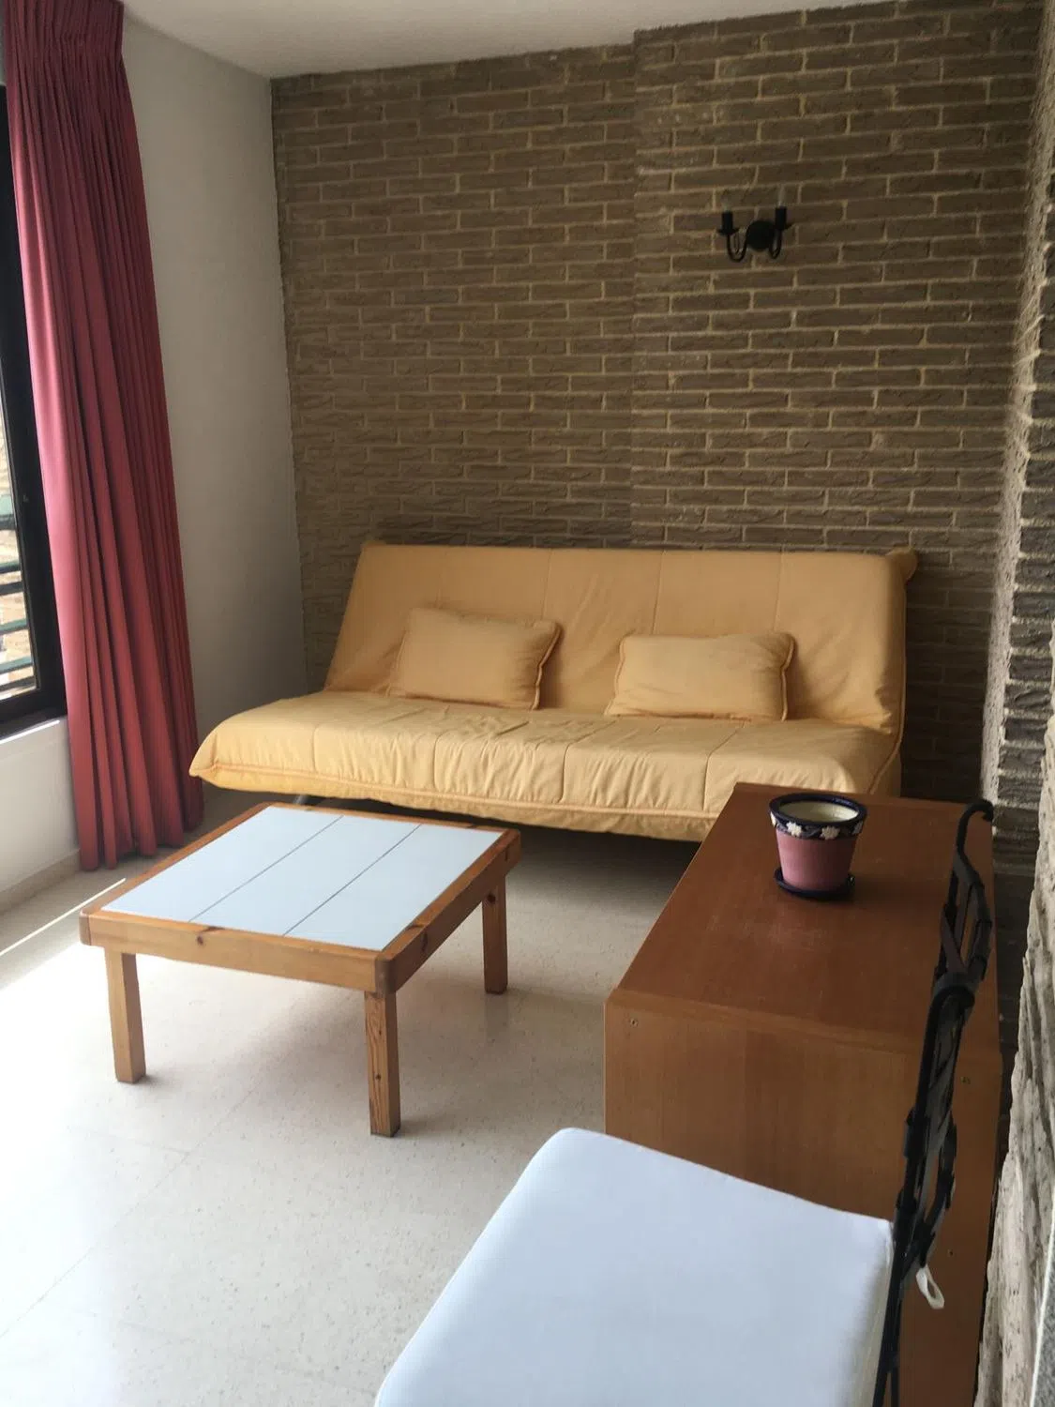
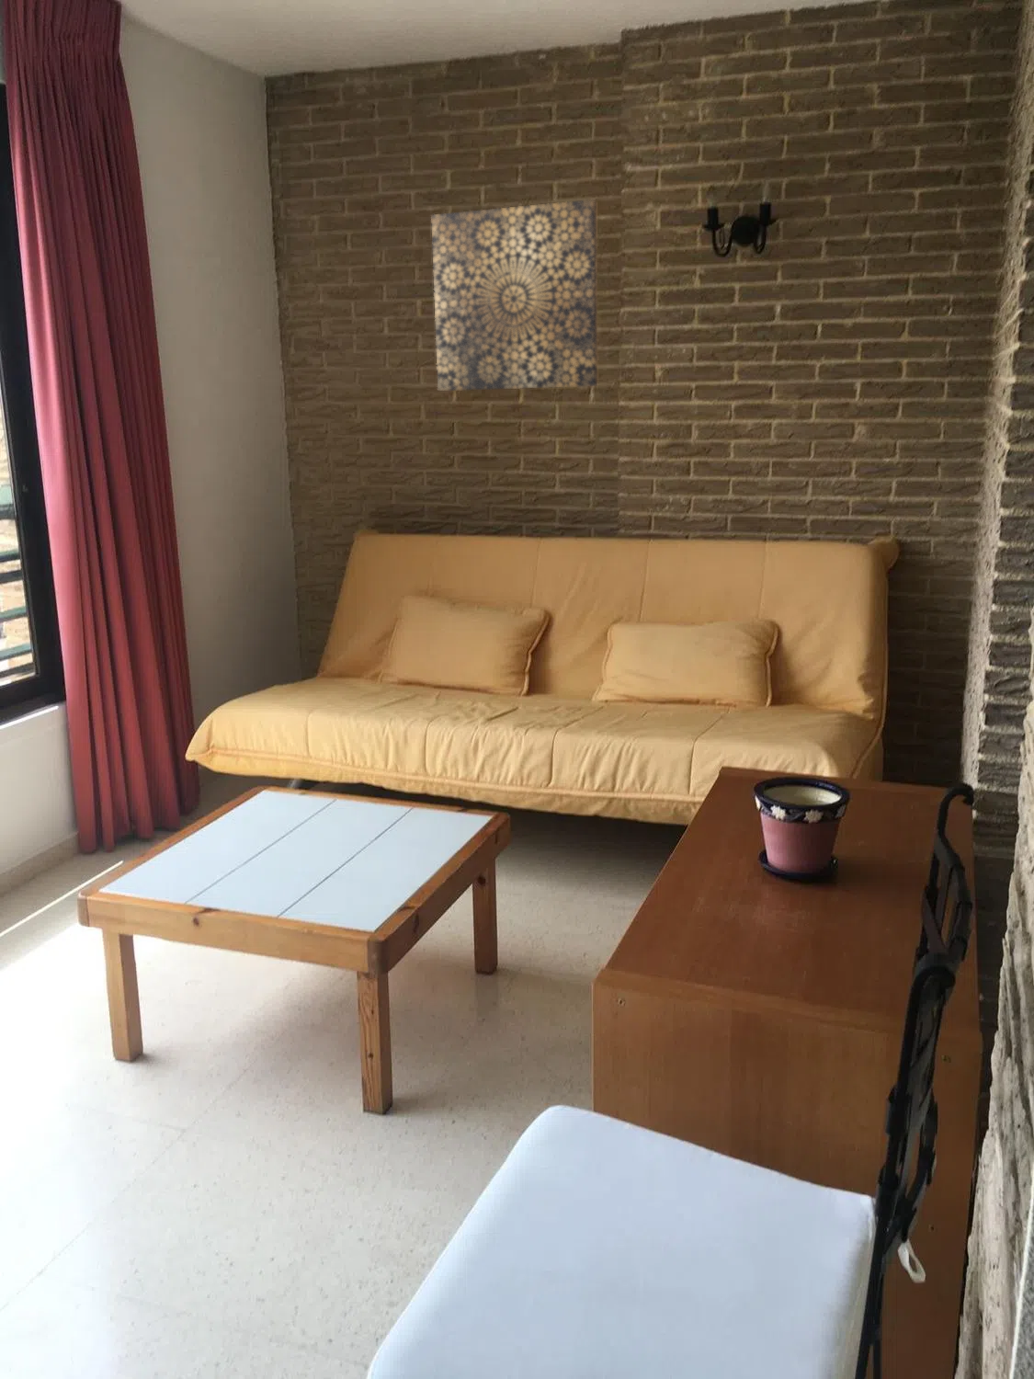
+ wall art (514, 300)
